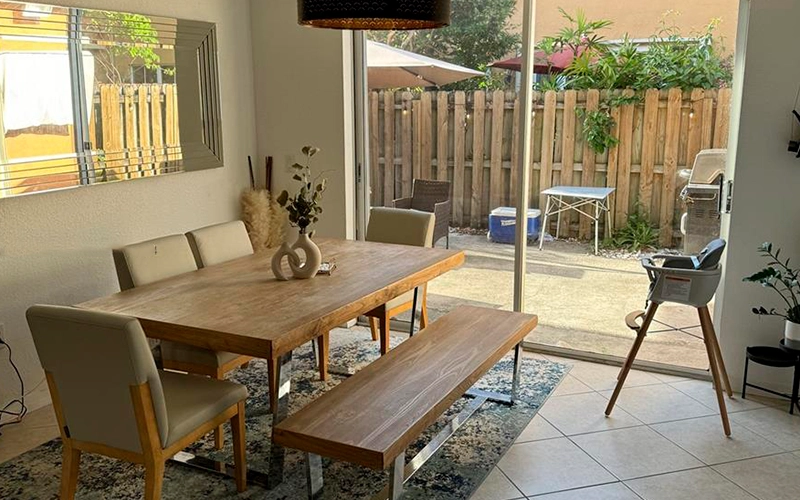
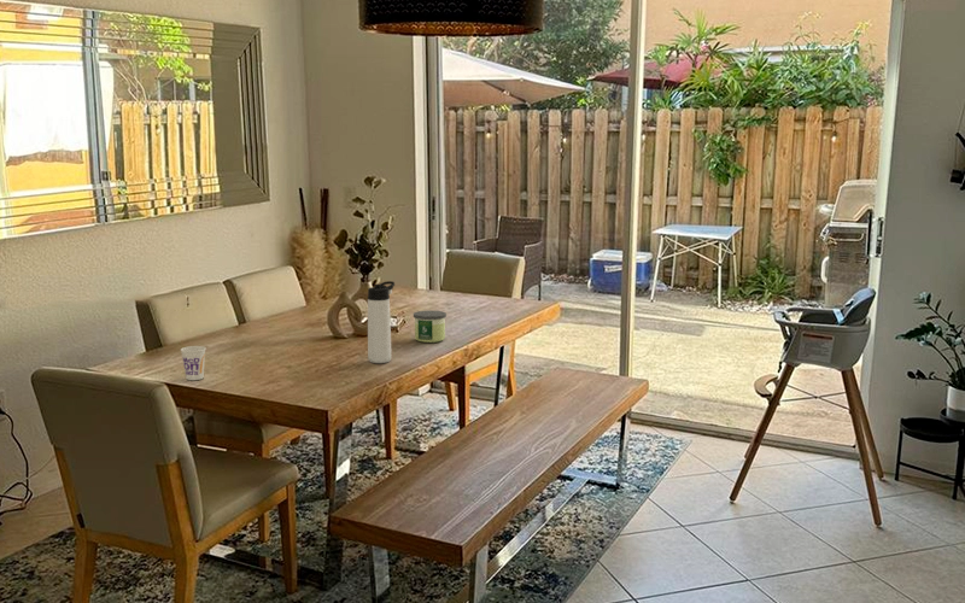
+ cup (193, 363)
+ thermos bottle (381, 321)
+ candle (429, 326)
